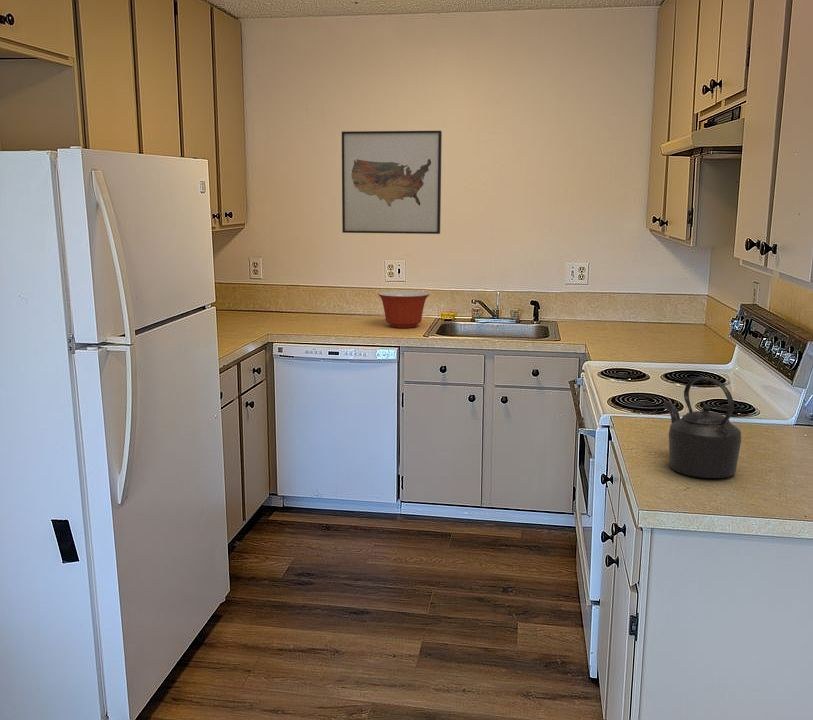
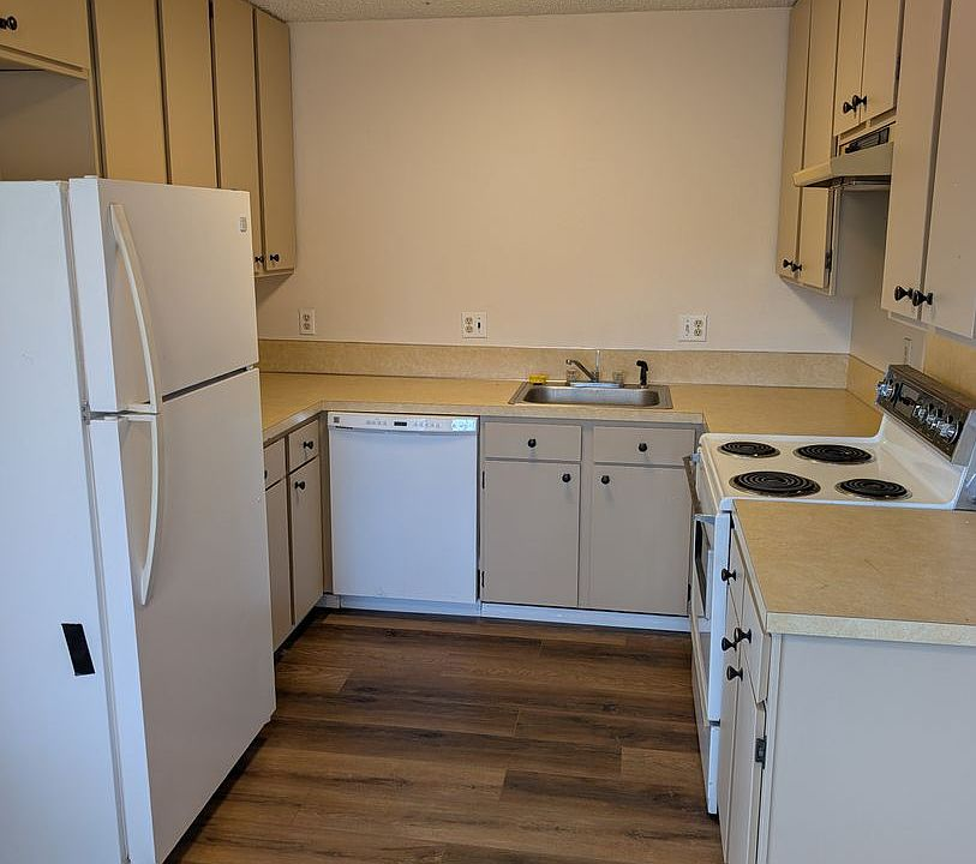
- kettle (694, 419)
- wall art (391, 182)
- mixing bowl (403, 309)
